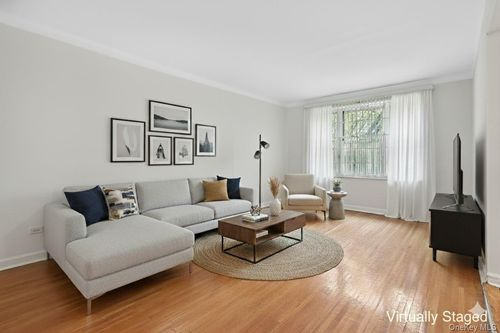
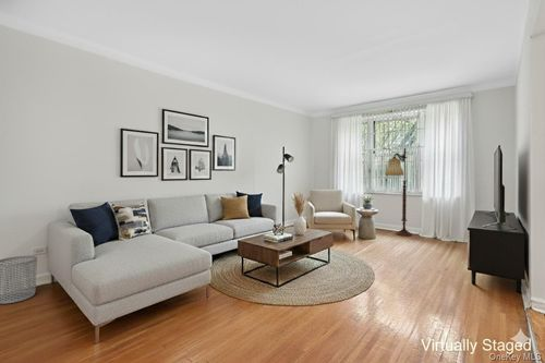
+ waste bin (15, 278)
+ floor lamp (402, 193)
